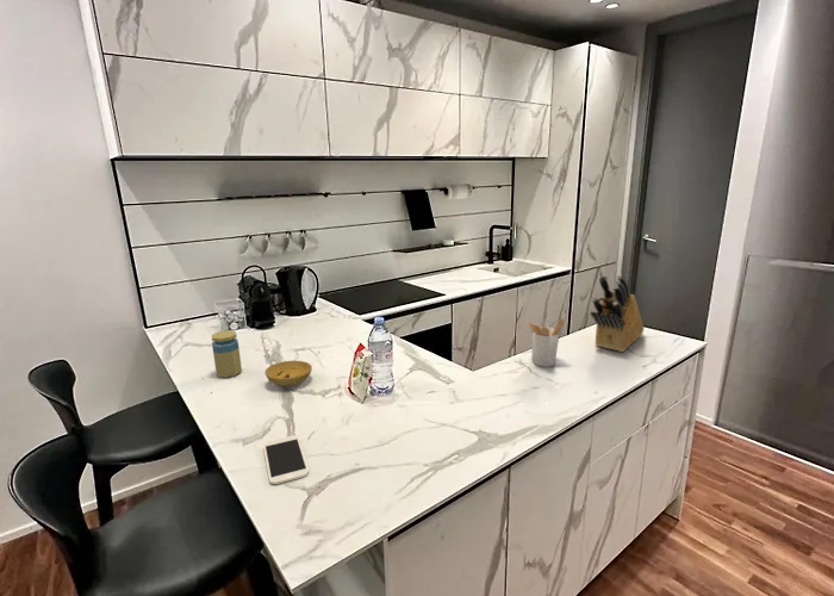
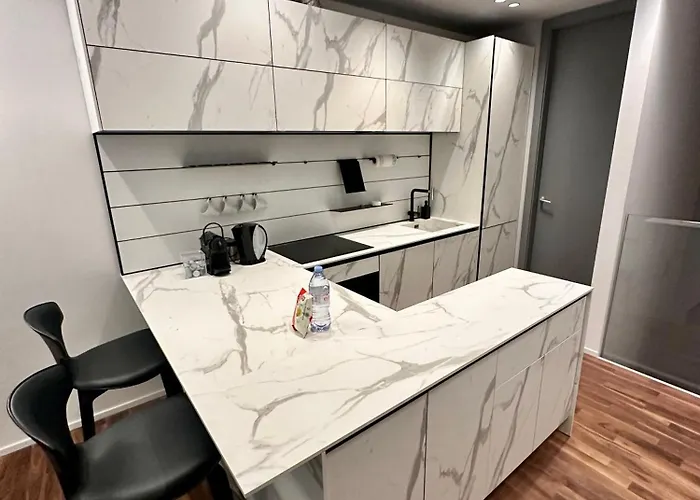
- bowl (288, 374)
- jar (226, 354)
- knife block (618, 306)
- smartphone (285, 458)
- utensil holder (542, 341)
